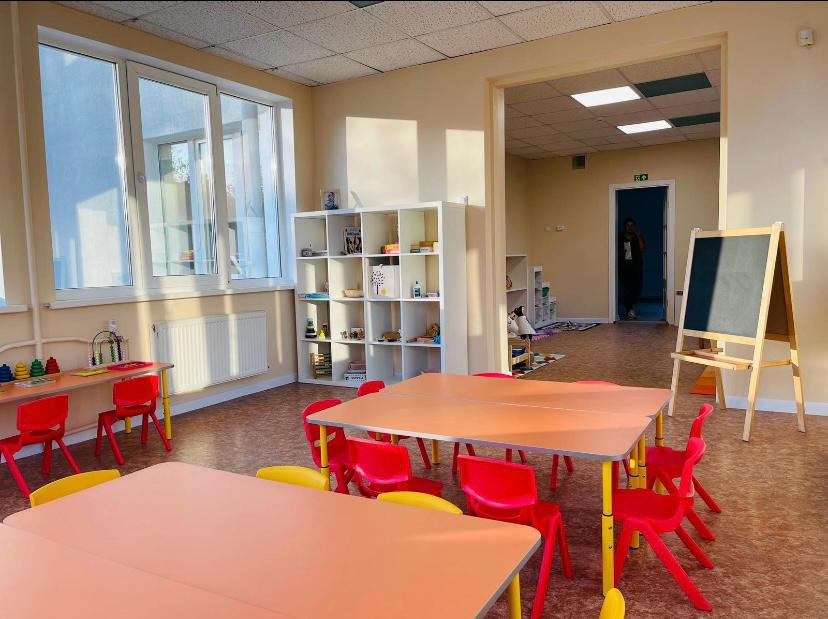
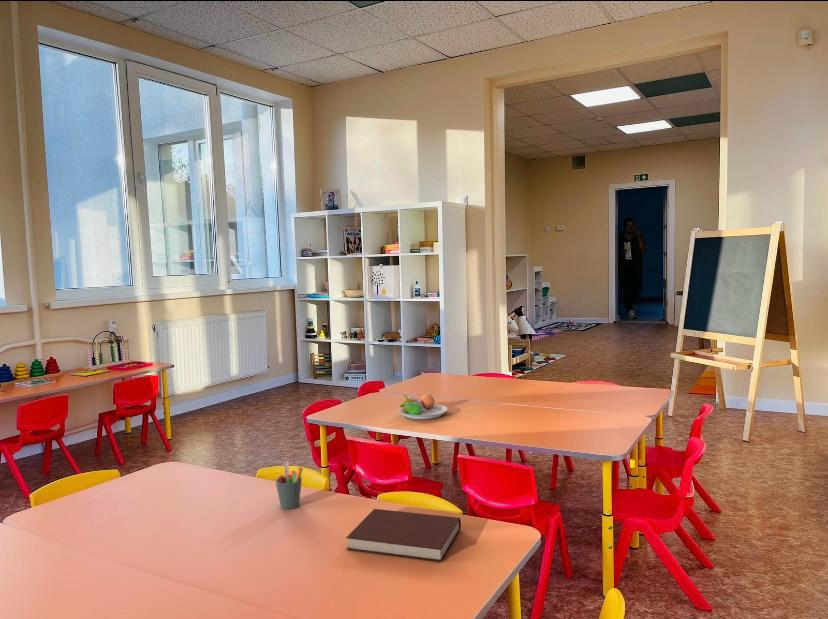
+ notebook (405, 532)
+ pen holder (289, 485)
+ fruit bowl (421, 404)
